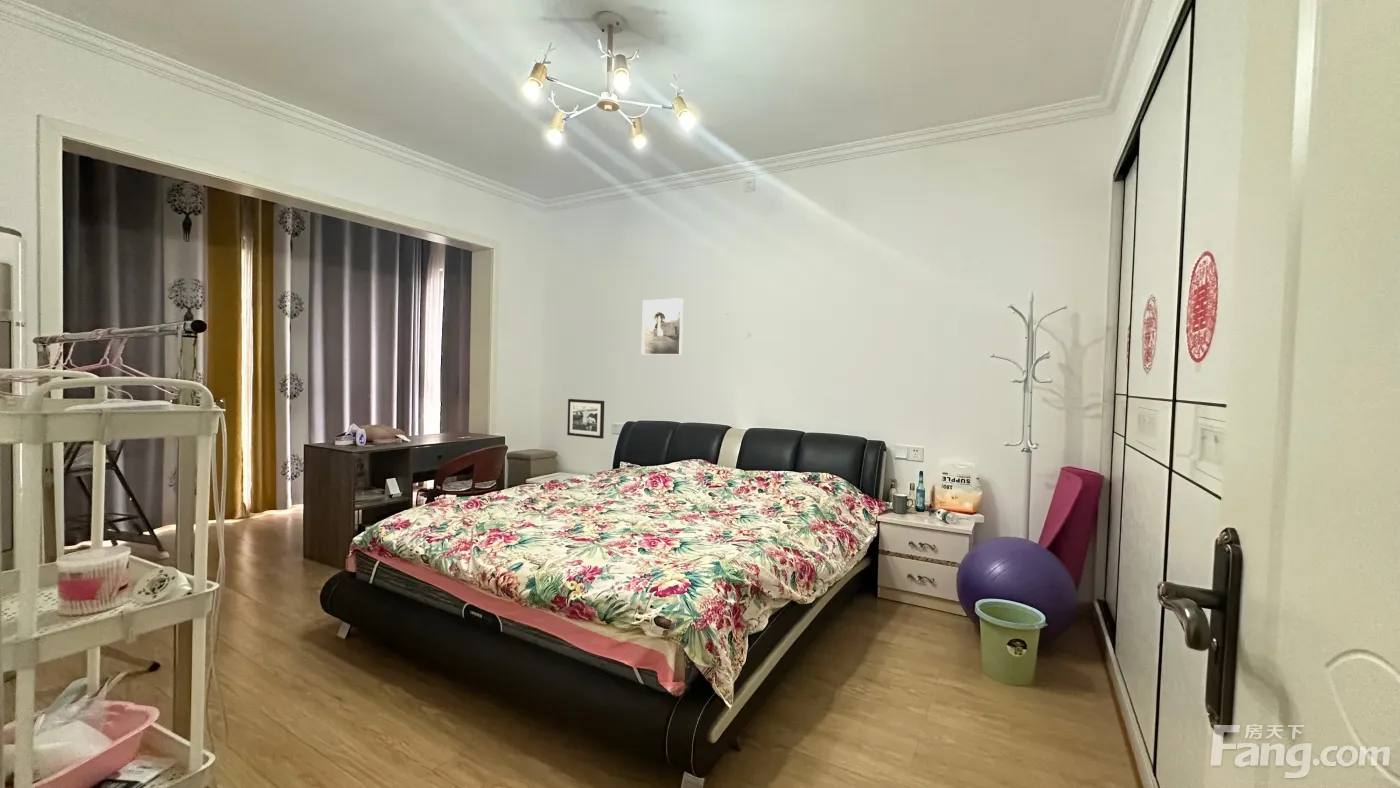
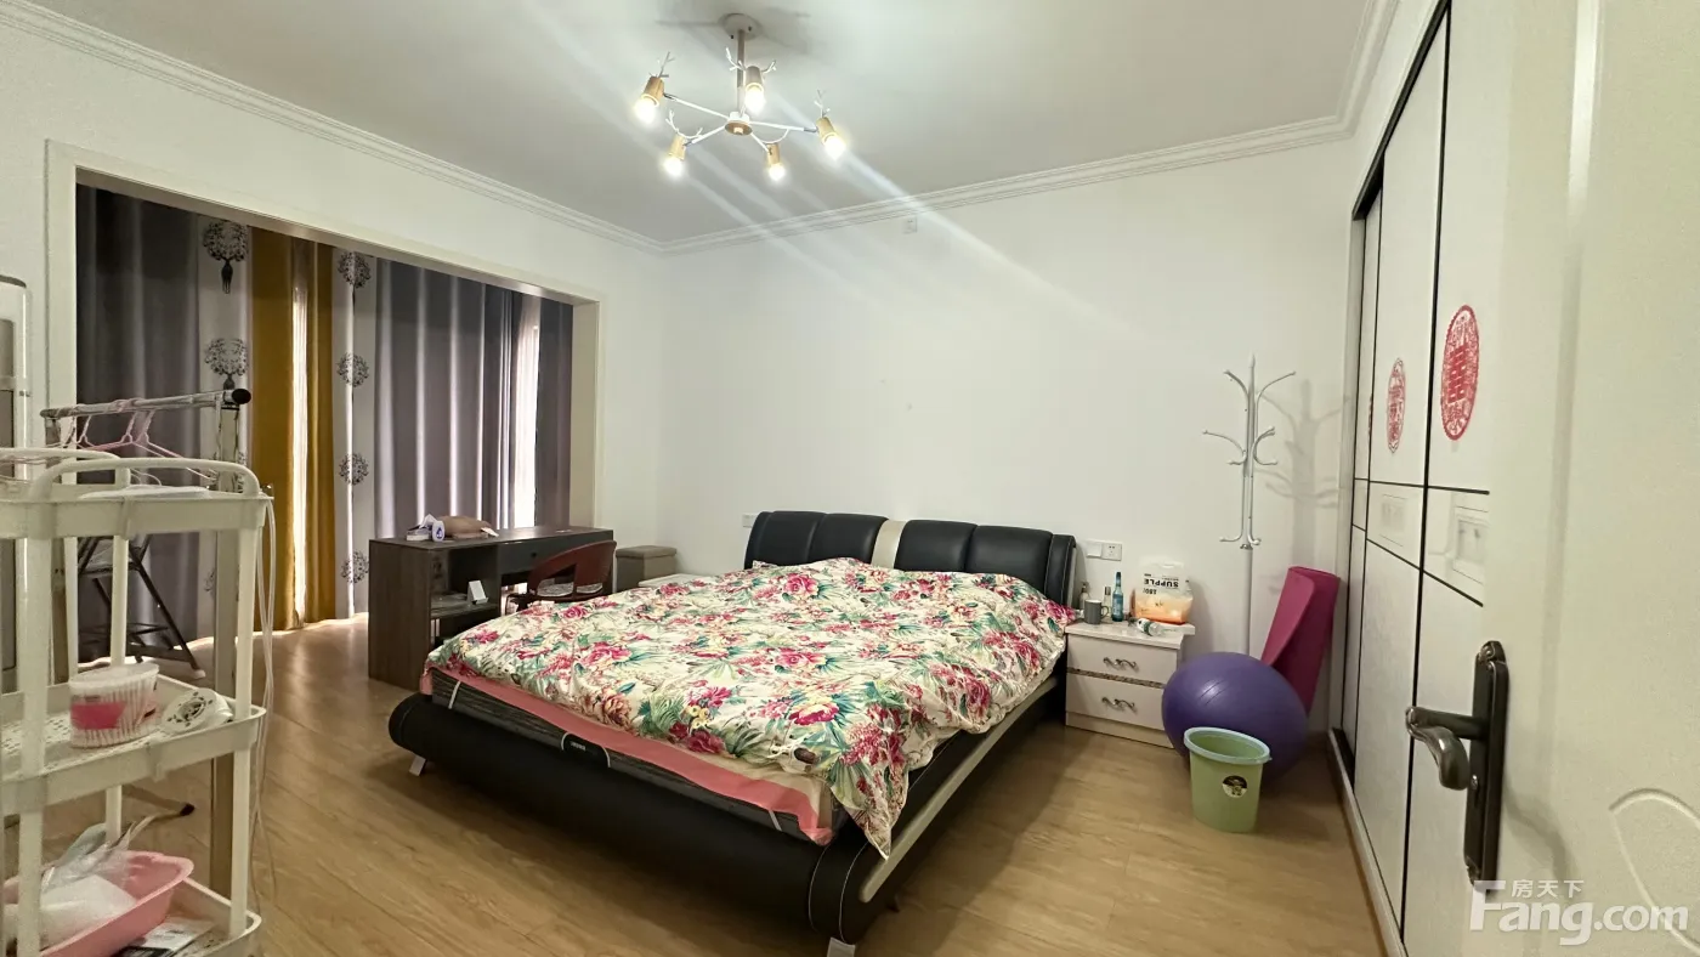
- picture frame (585, 418)
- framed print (662, 327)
